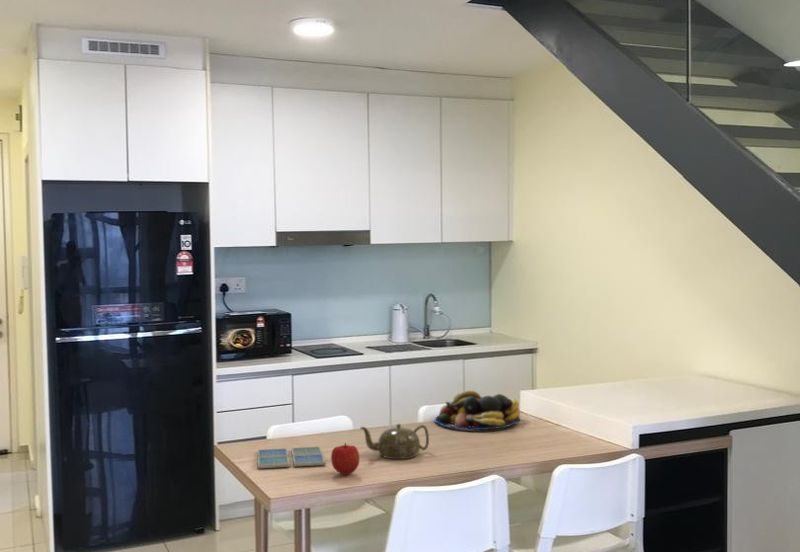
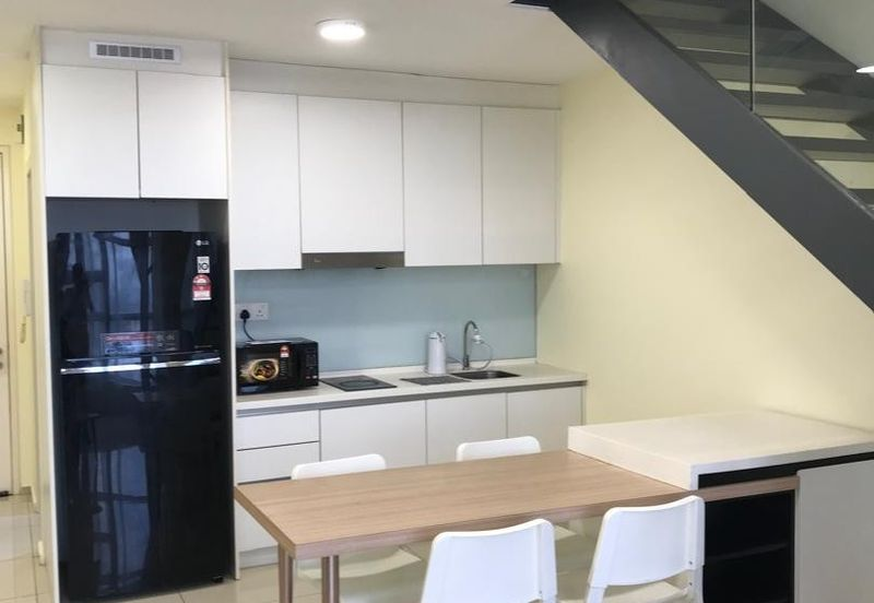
- fruit bowl (476, 405)
- teapot (395, 439)
- fruit (345, 458)
- drink coaster (292, 456)
